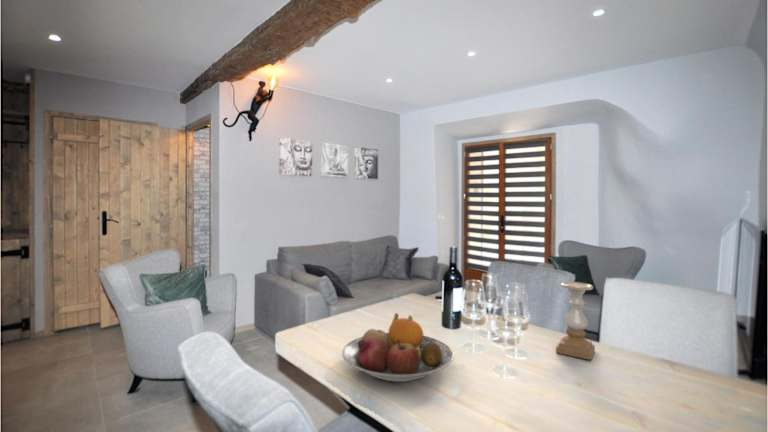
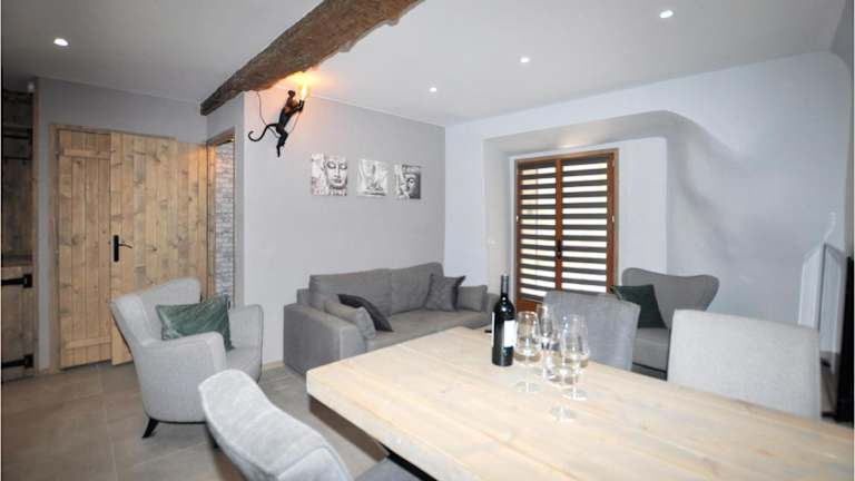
- fruit bowl (397, 346)
- candle holder (576, 318)
